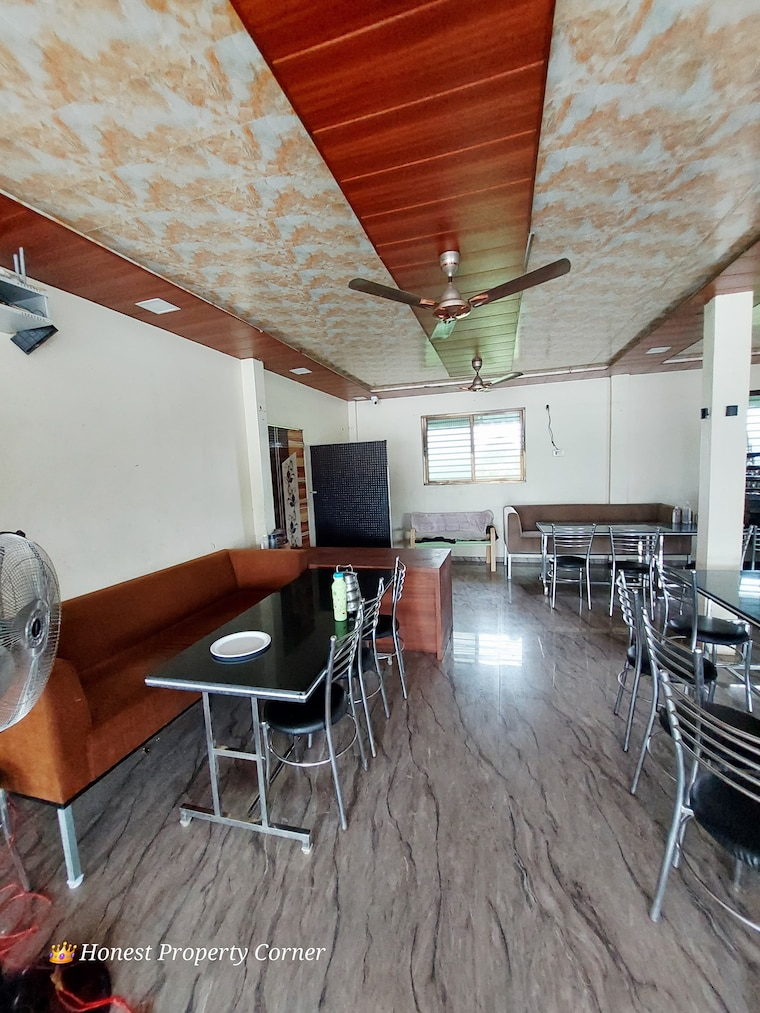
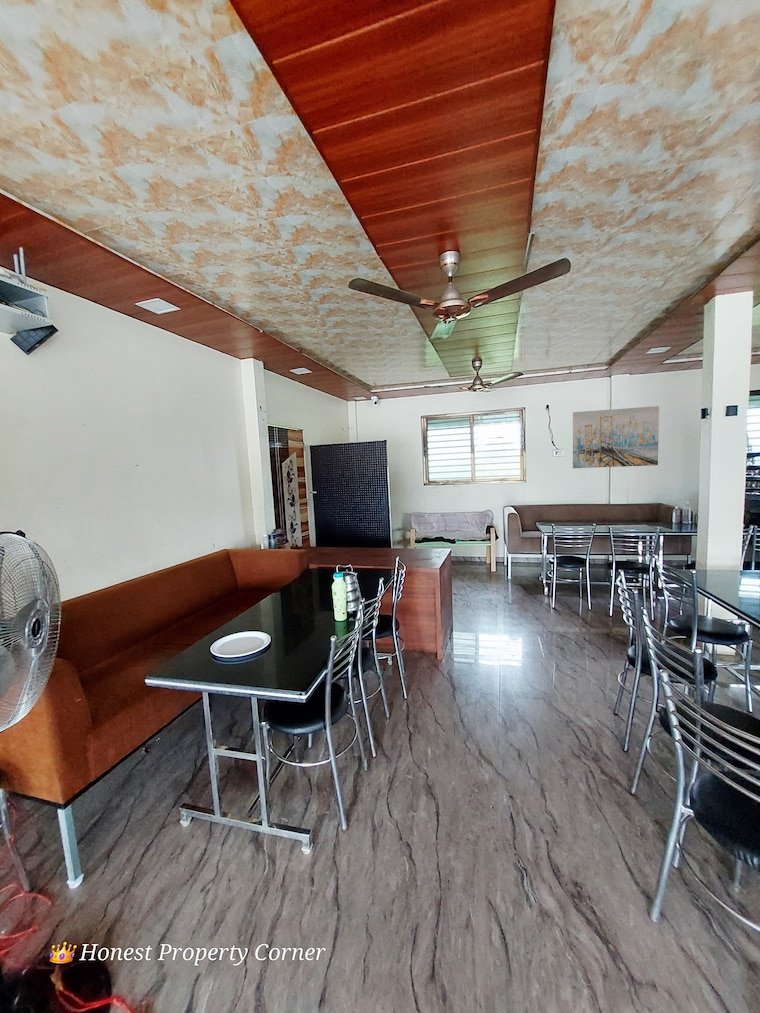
+ wall art (614, 438)
